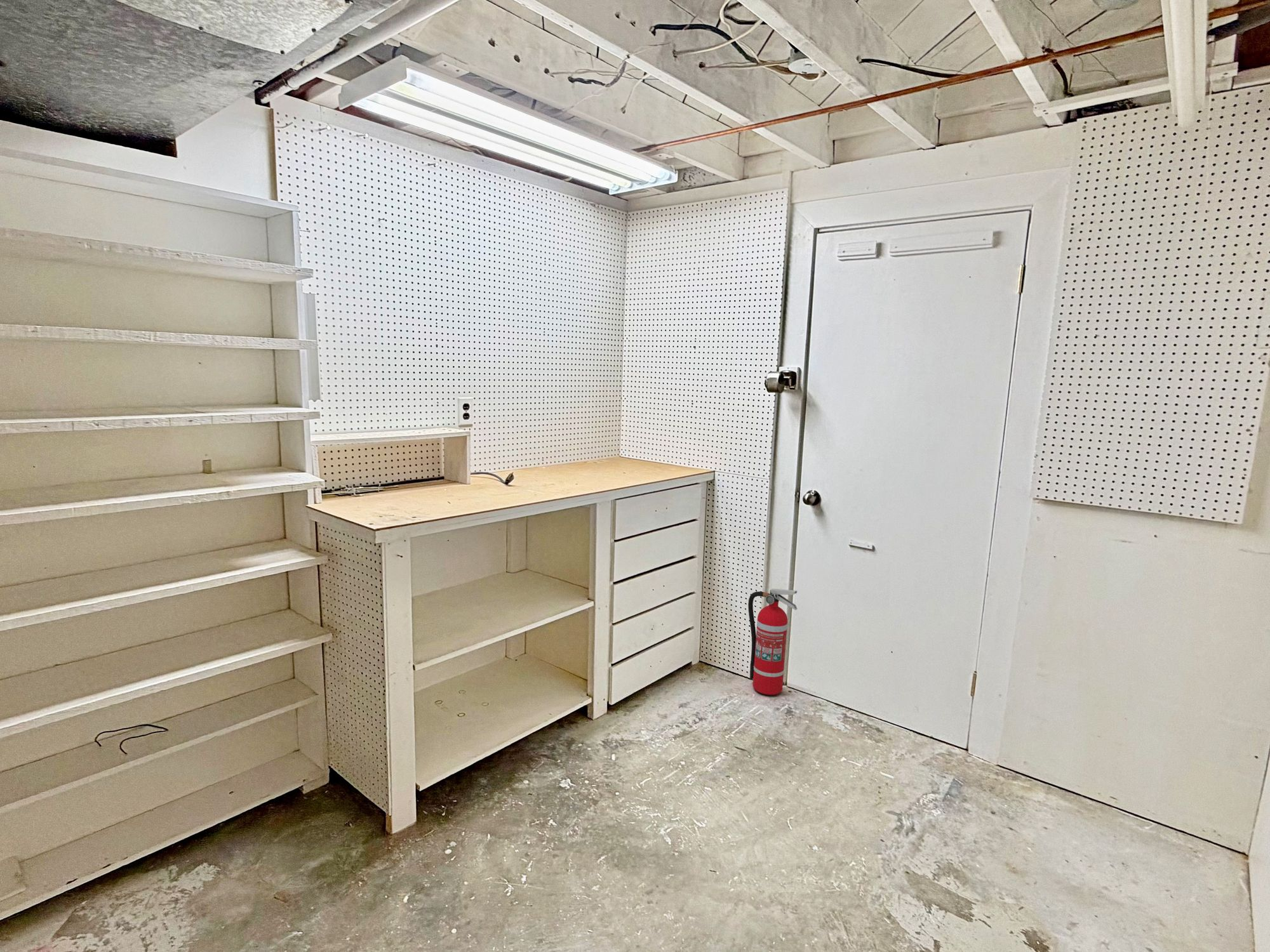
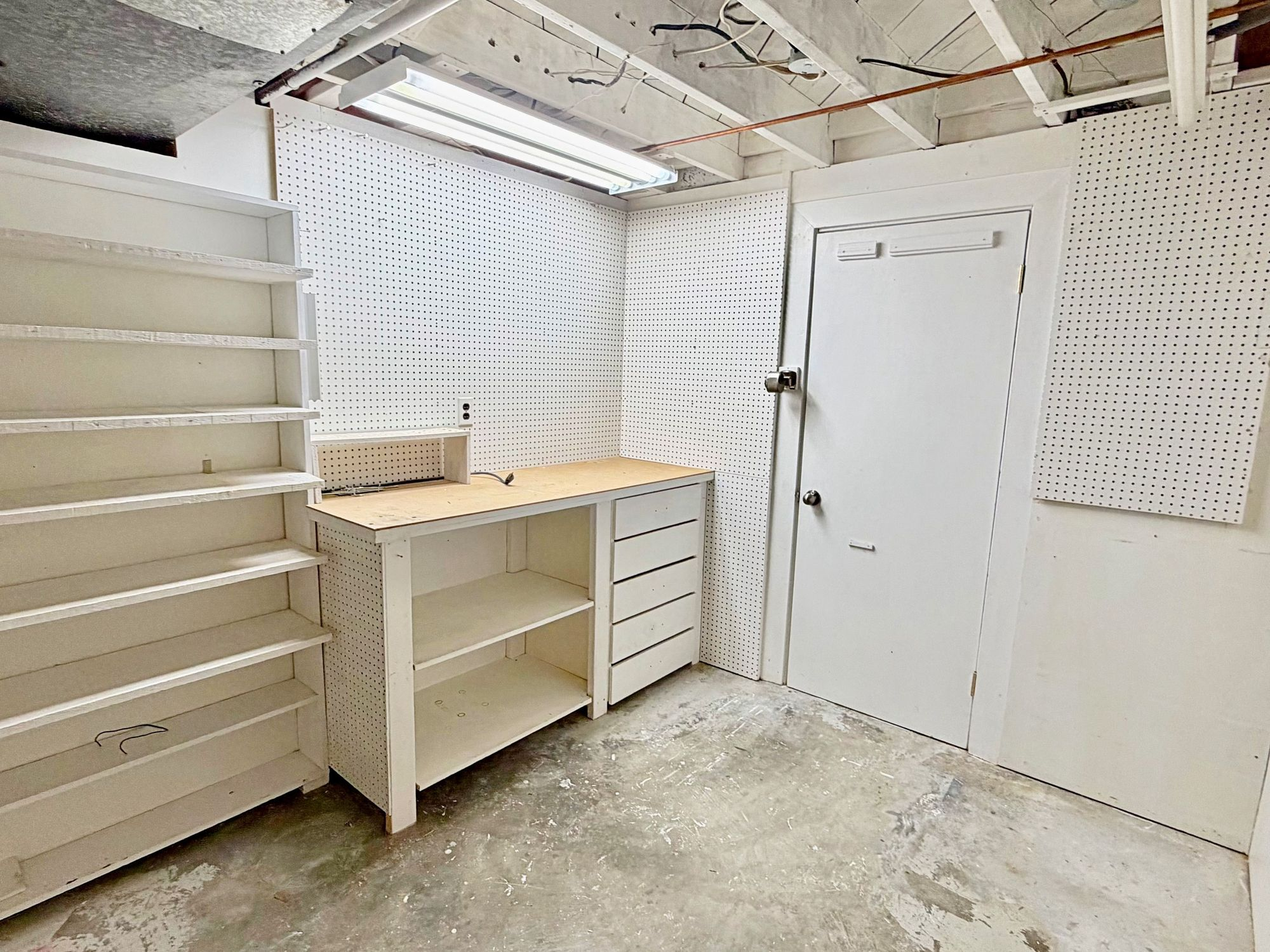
- fire extinguisher (769, 638)
